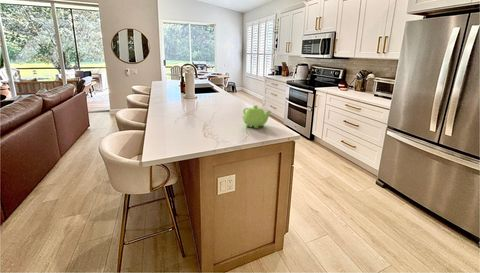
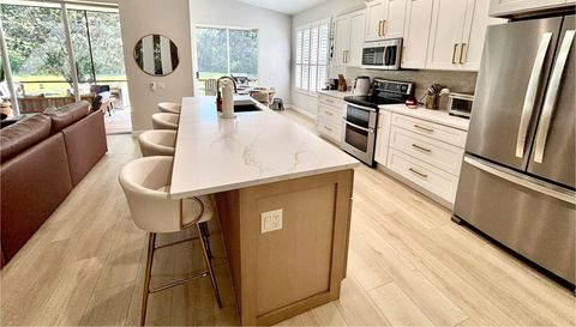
- teapot (255, 116)
